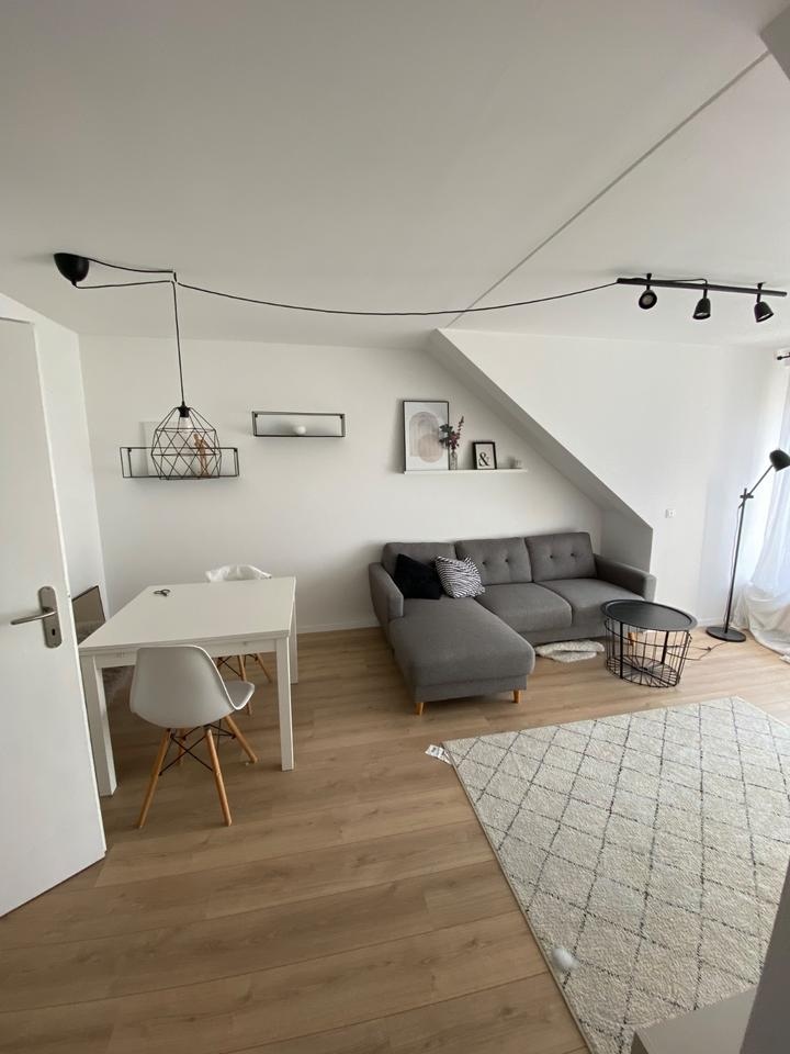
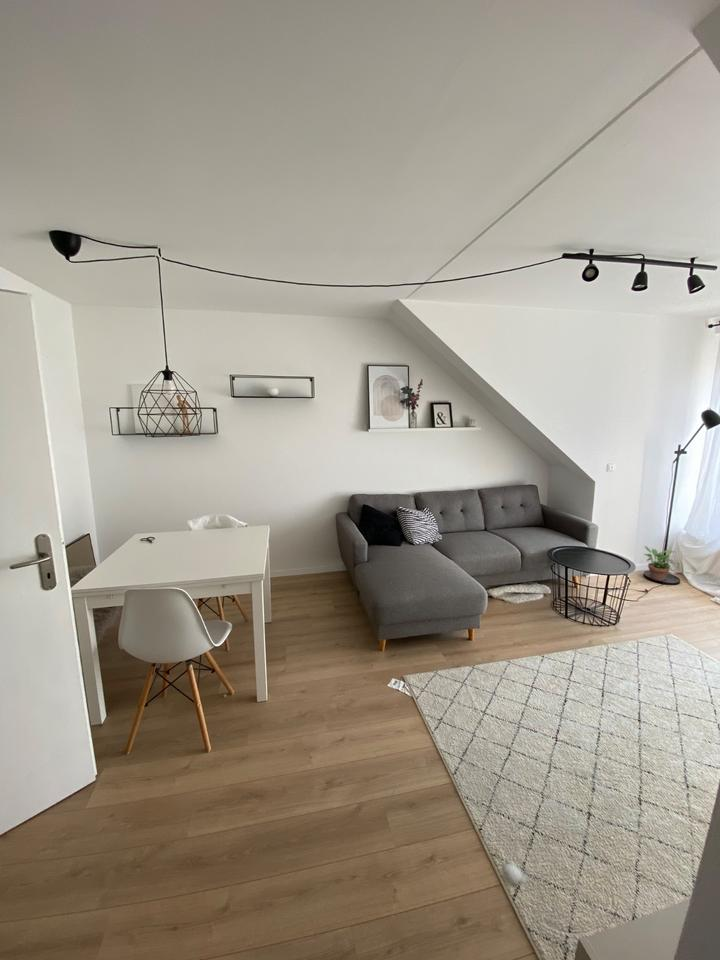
+ potted plant (655, 563)
